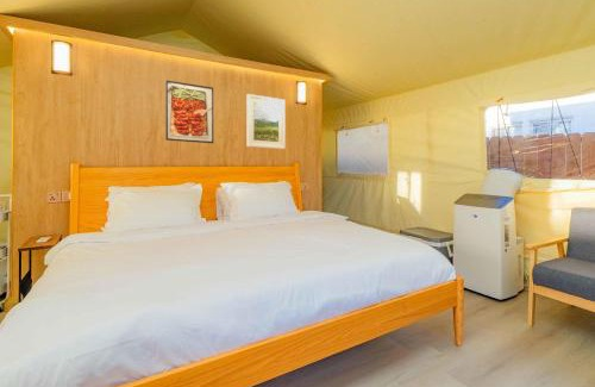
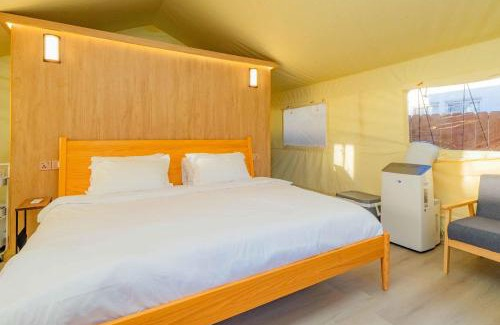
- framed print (265, 121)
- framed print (189, 112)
